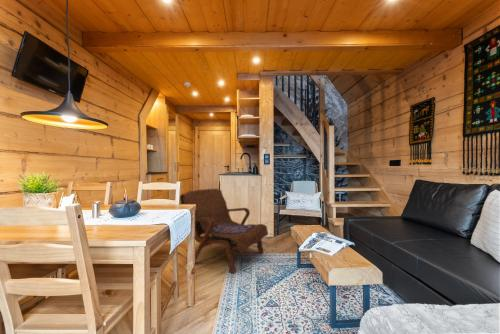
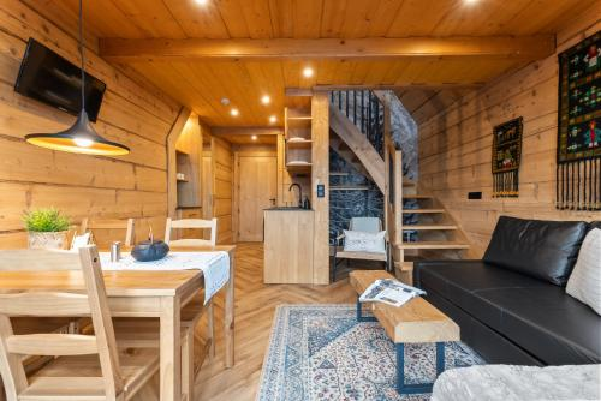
- armchair (225, 223)
